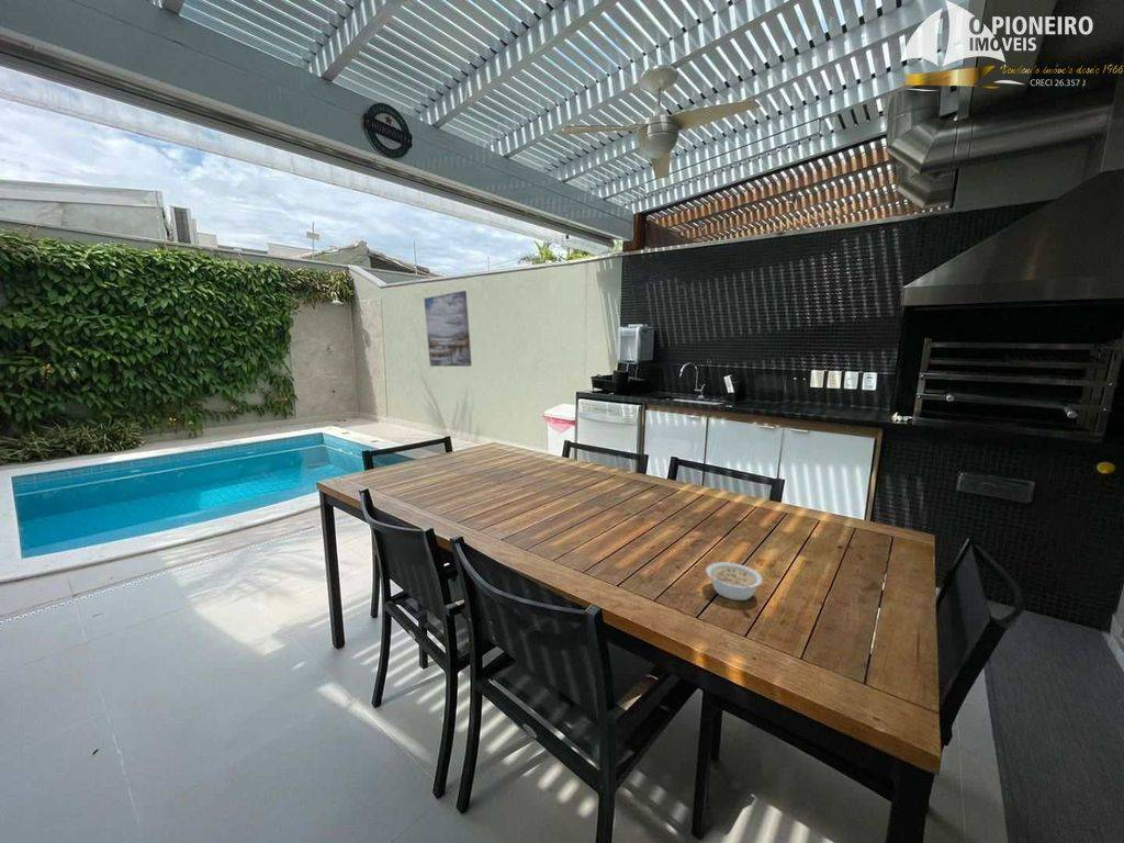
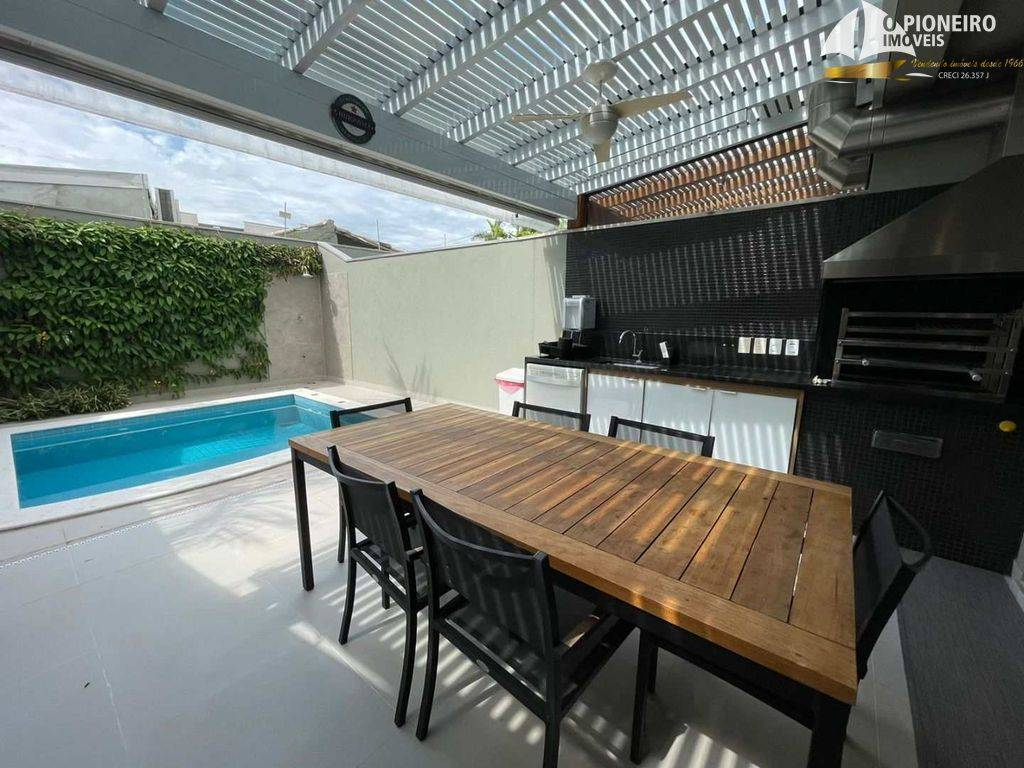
- legume (734, 581)
- wall art (447, 330)
